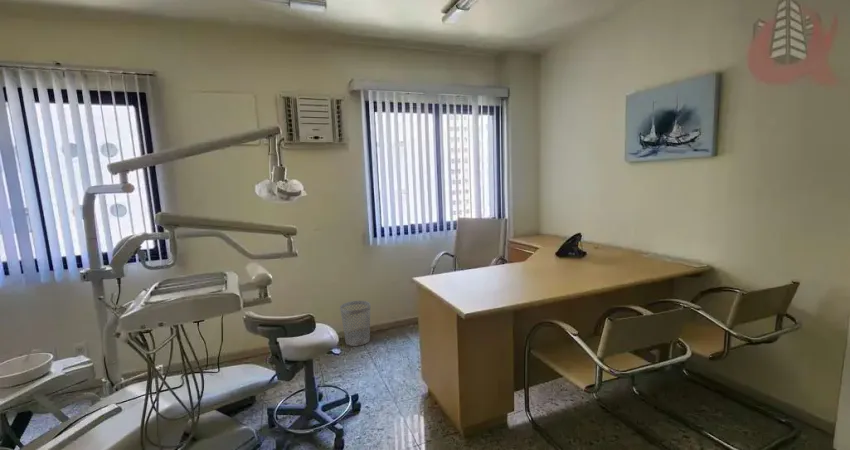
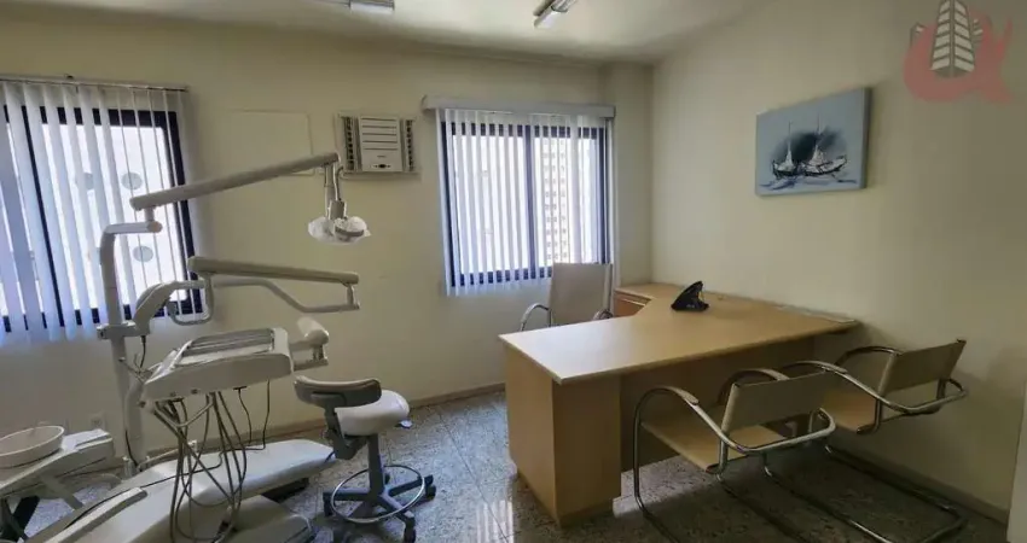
- wastebasket (356, 323)
